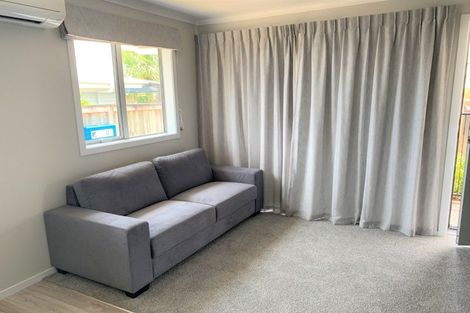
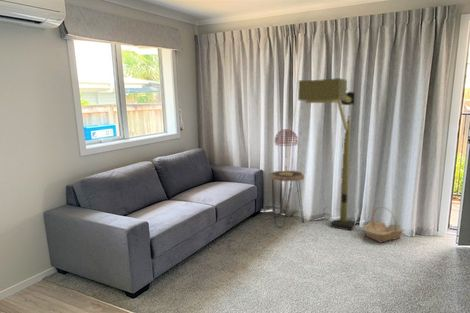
+ floor lamp (342, 168)
+ basket (383, 223)
+ table lamp (286, 152)
+ side table (288, 198)
